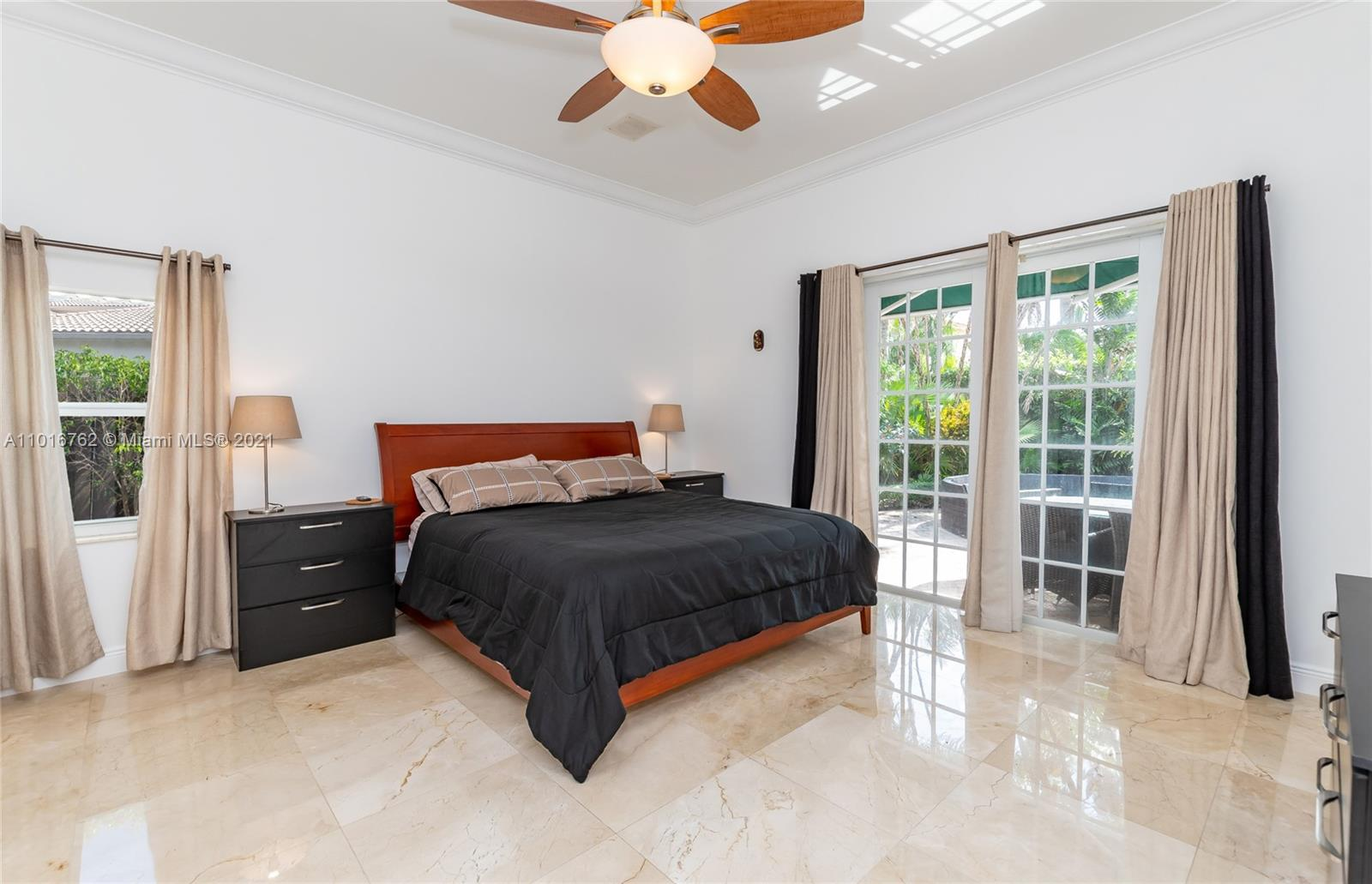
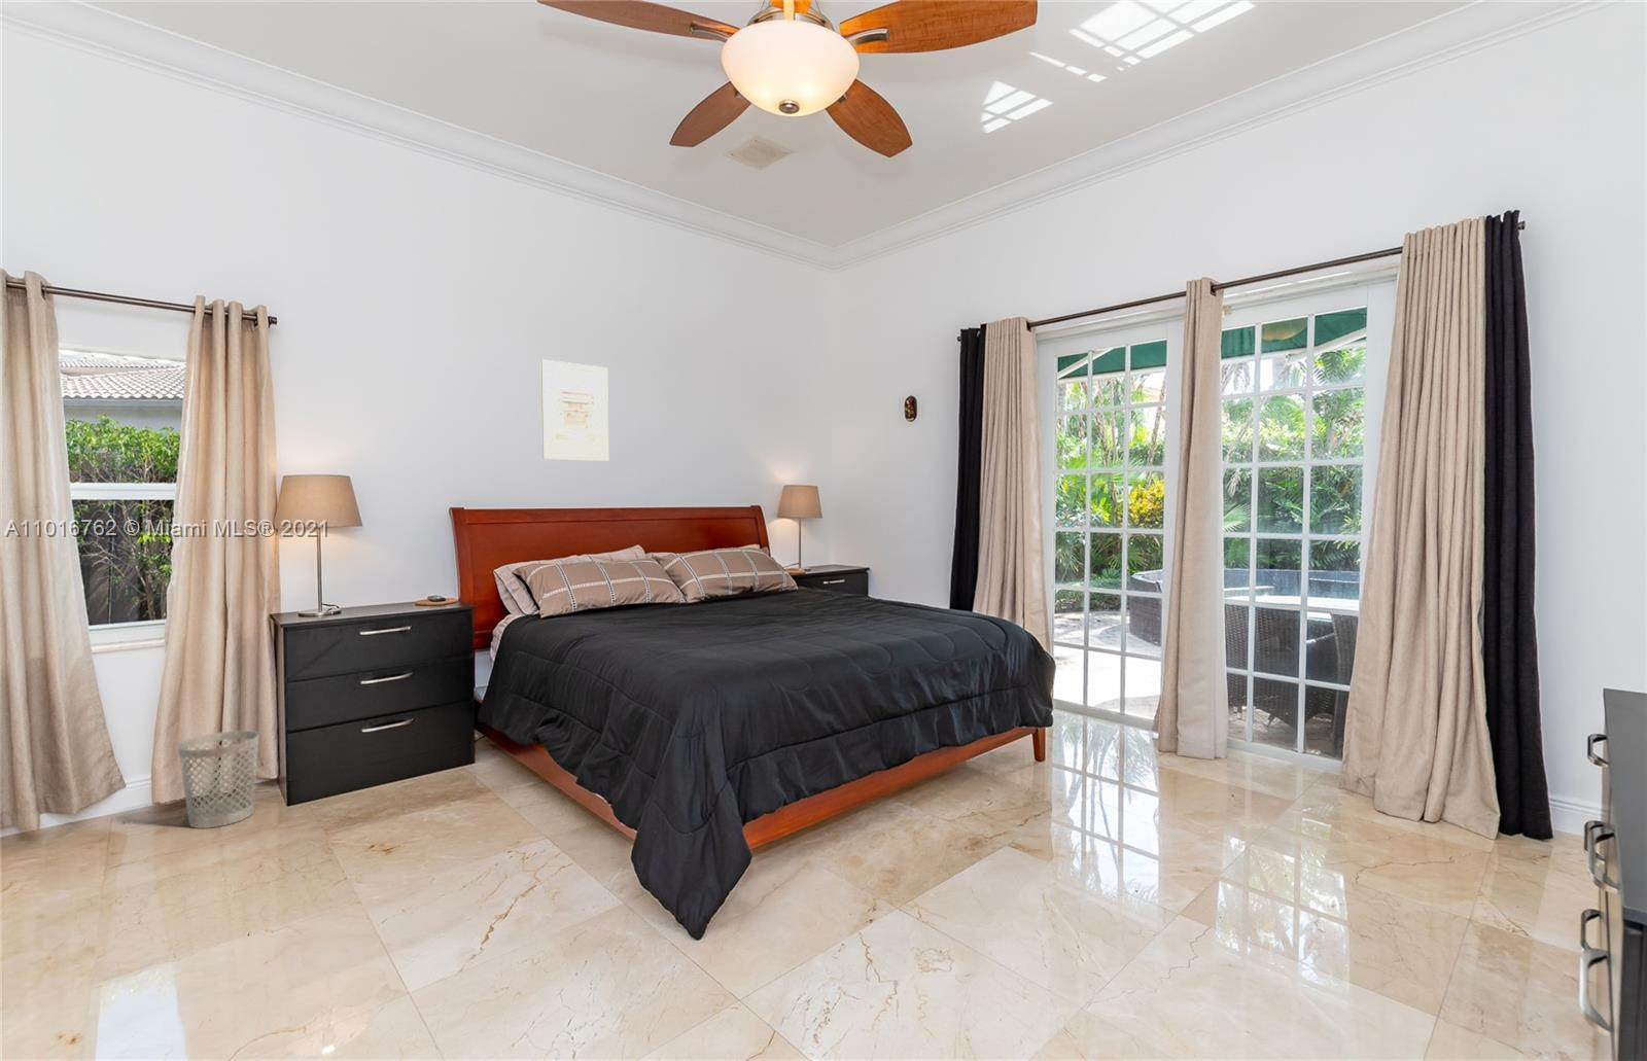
+ wall art (575, 412)
+ wastebasket (221, 778)
